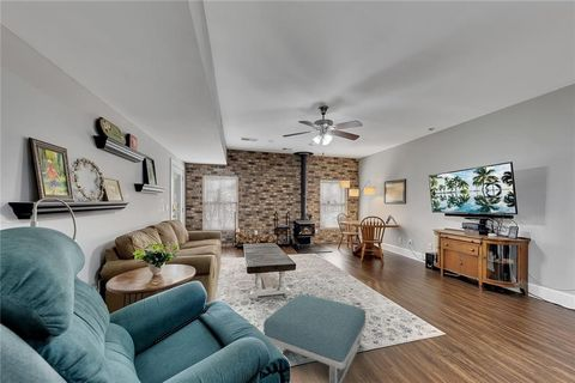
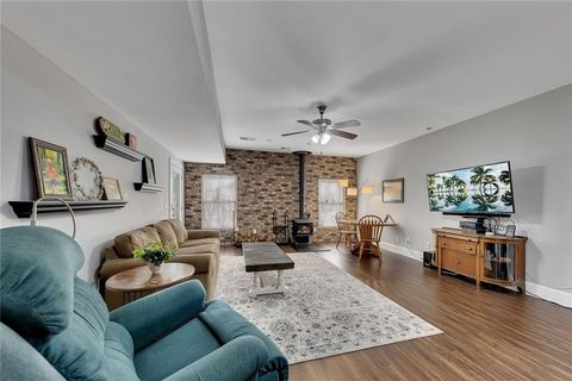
- footstool (316, 330)
